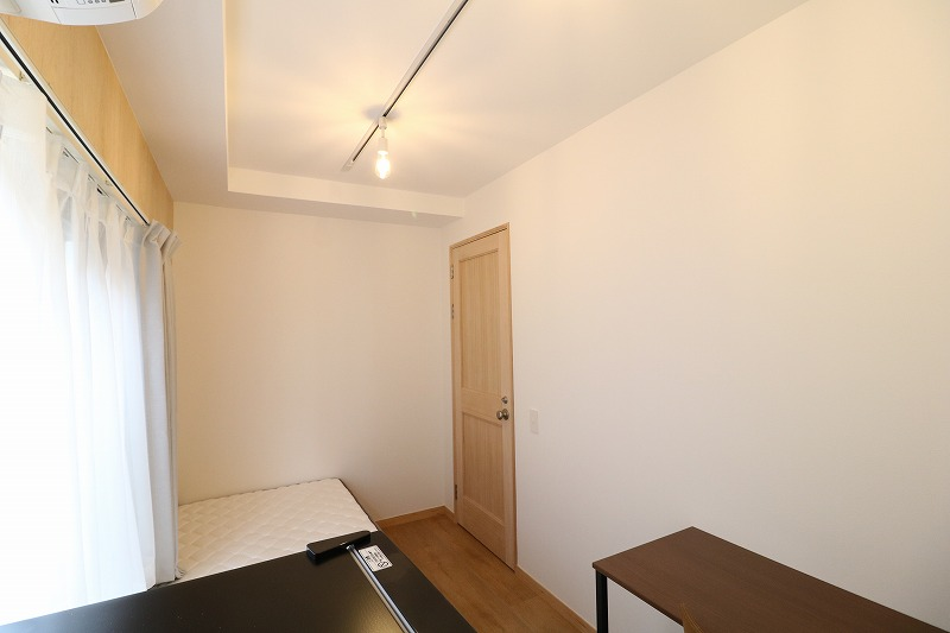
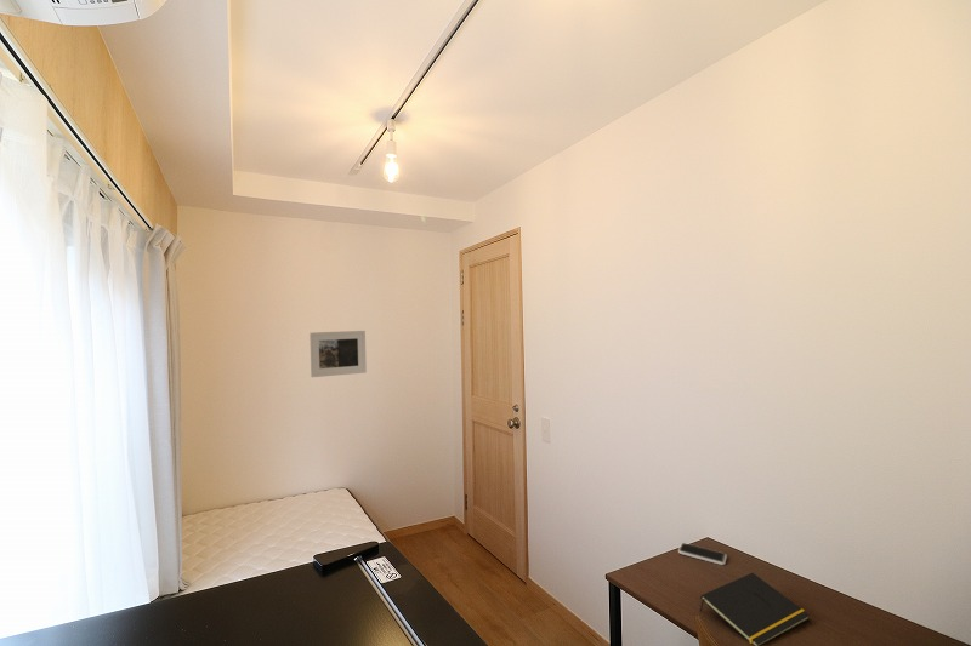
+ smartphone (702, 553)
+ notepad (754, 606)
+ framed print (339, 353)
